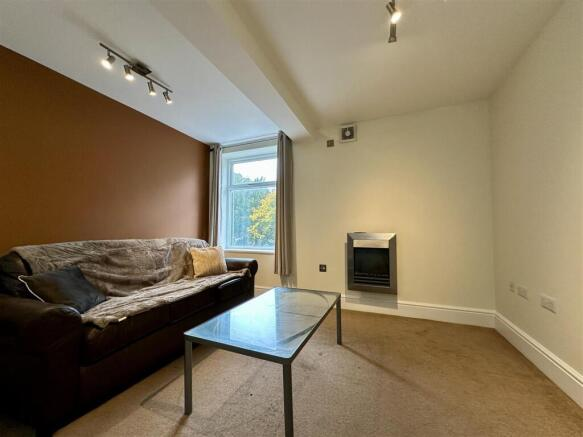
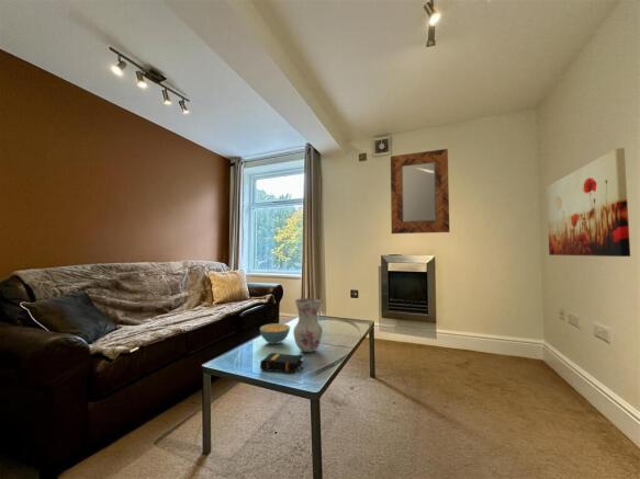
+ cereal bowl (274, 334)
+ home mirror (418, 192)
+ vase (307, 324)
+ wall art (577, 213)
+ book (284, 362)
